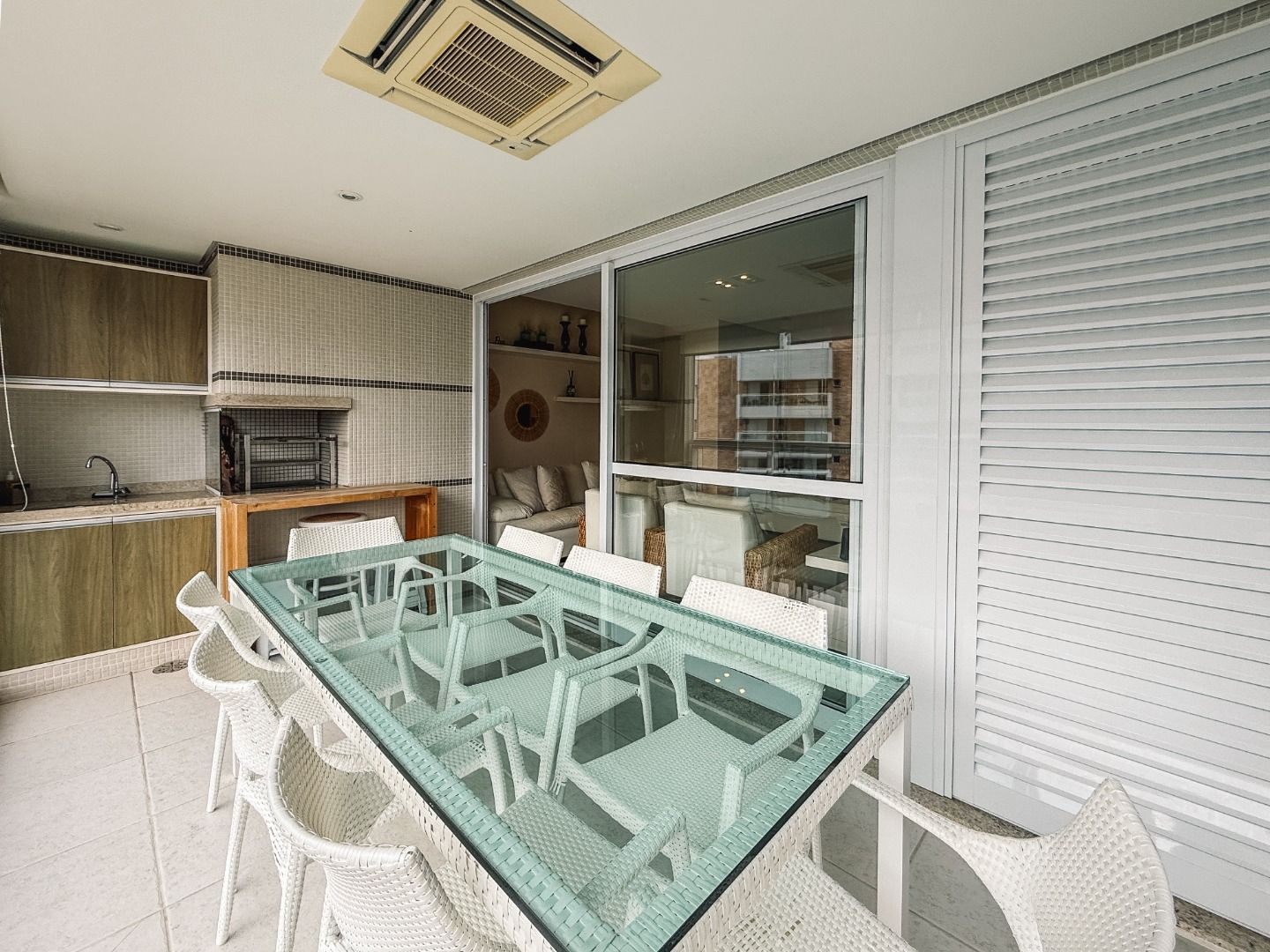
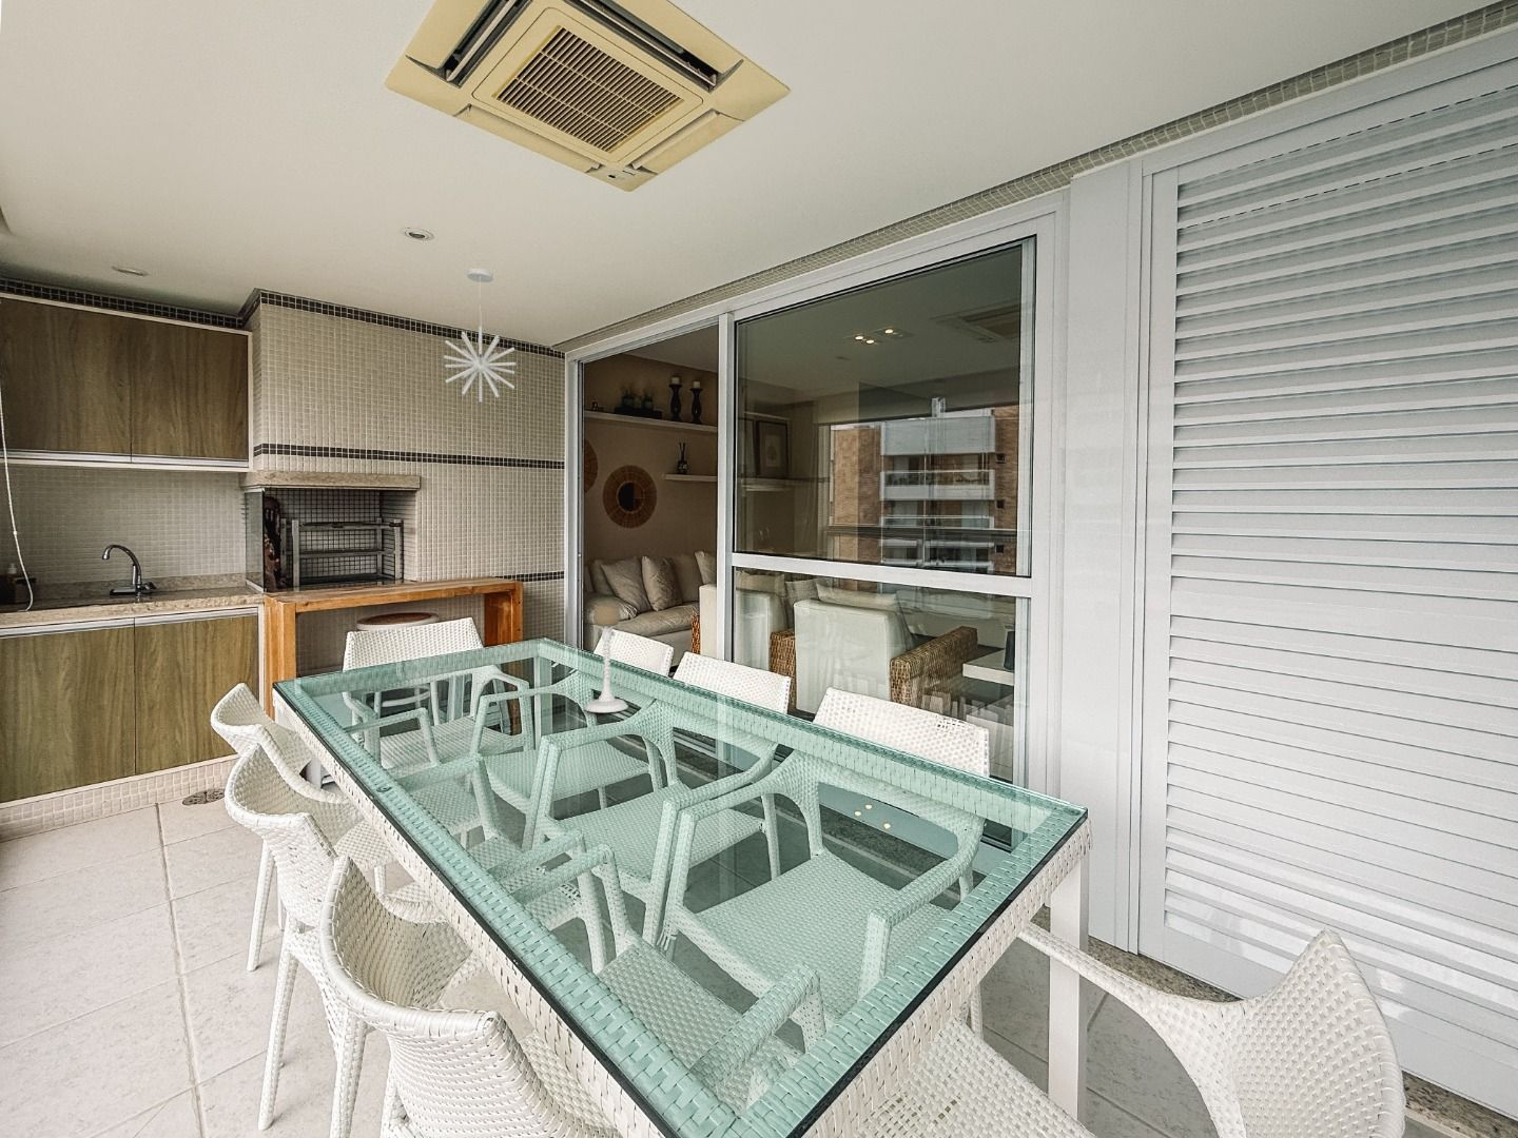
+ pendant light (479, 335)
+ candle holder (606, 655)
